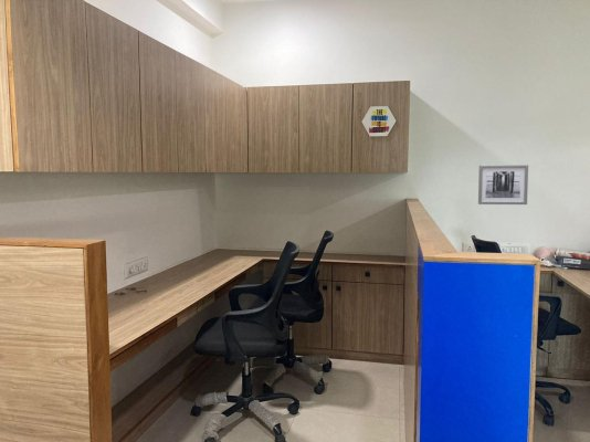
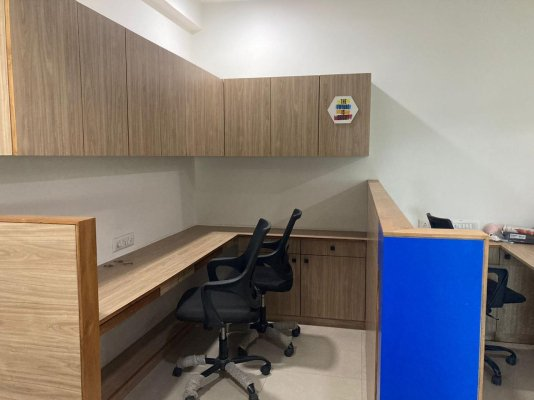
- wall art (503, 185)
